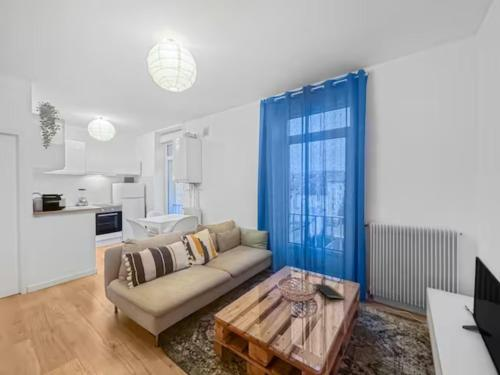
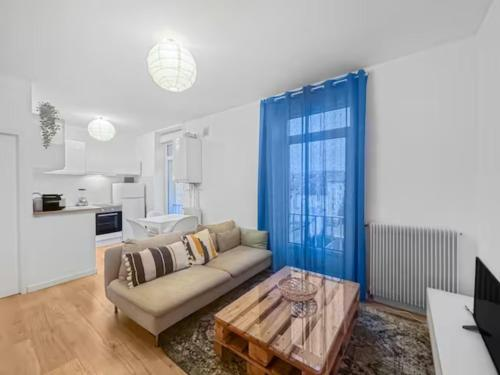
- notepad (328, 290)
